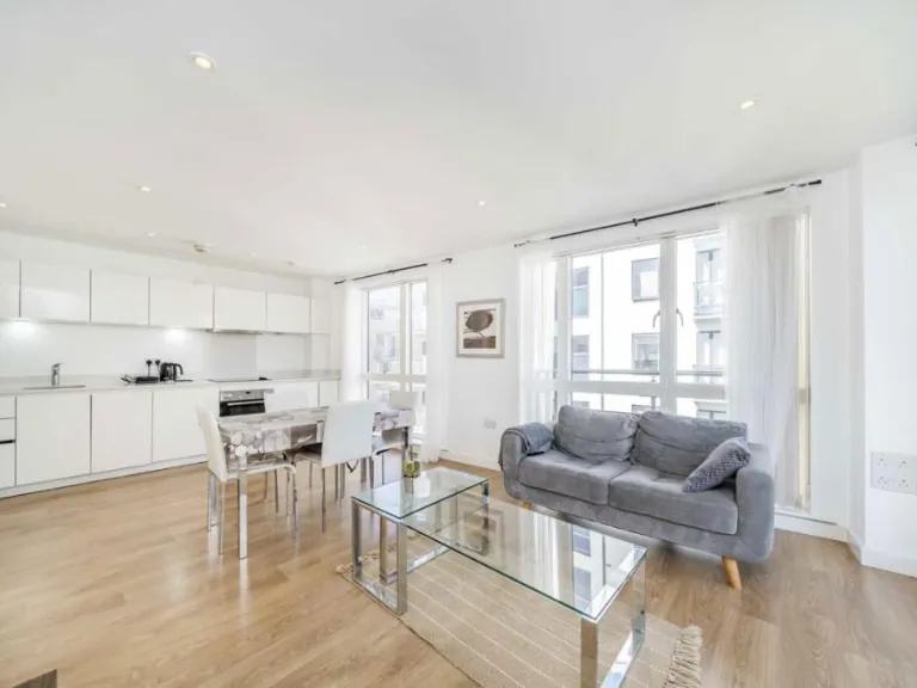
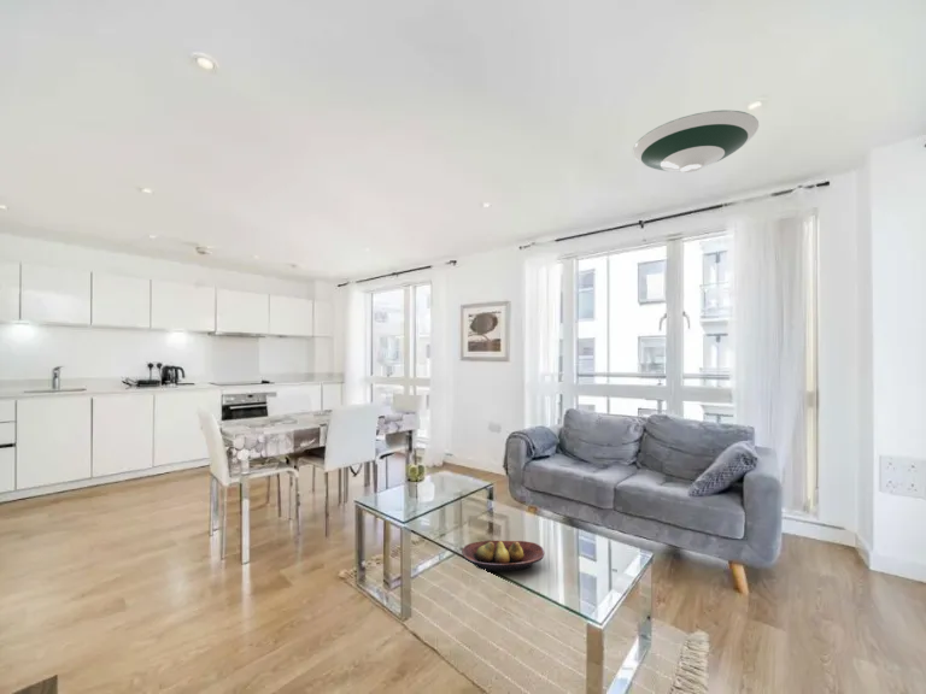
+ fruit bowl (503, 552)
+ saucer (691, 154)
